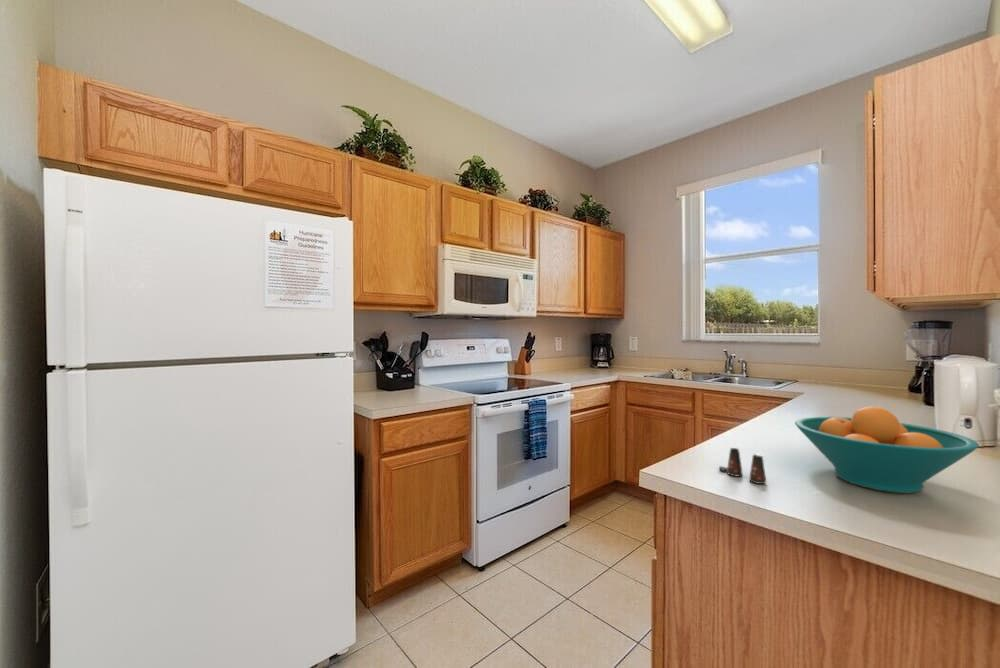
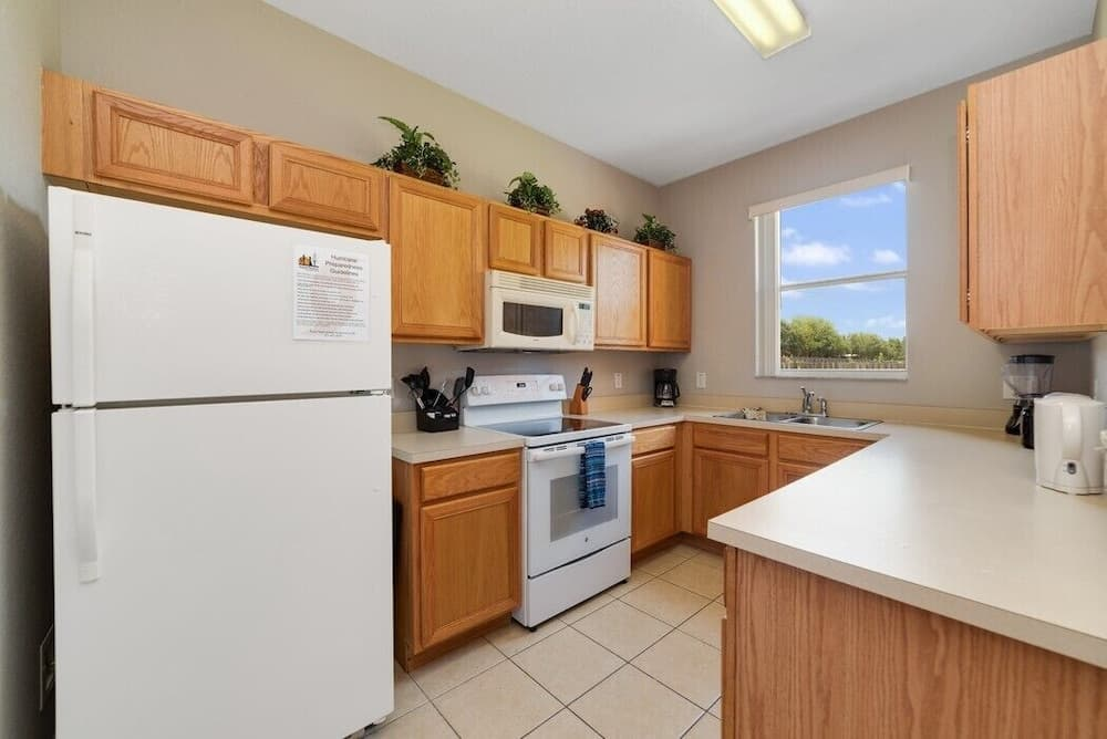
- fruit bowl (876, 444)
- salt shaker (740, 463)
